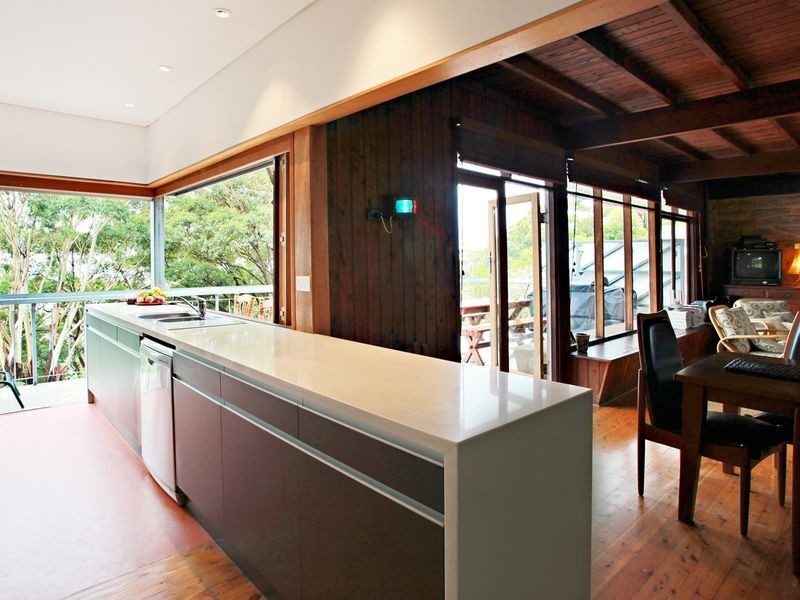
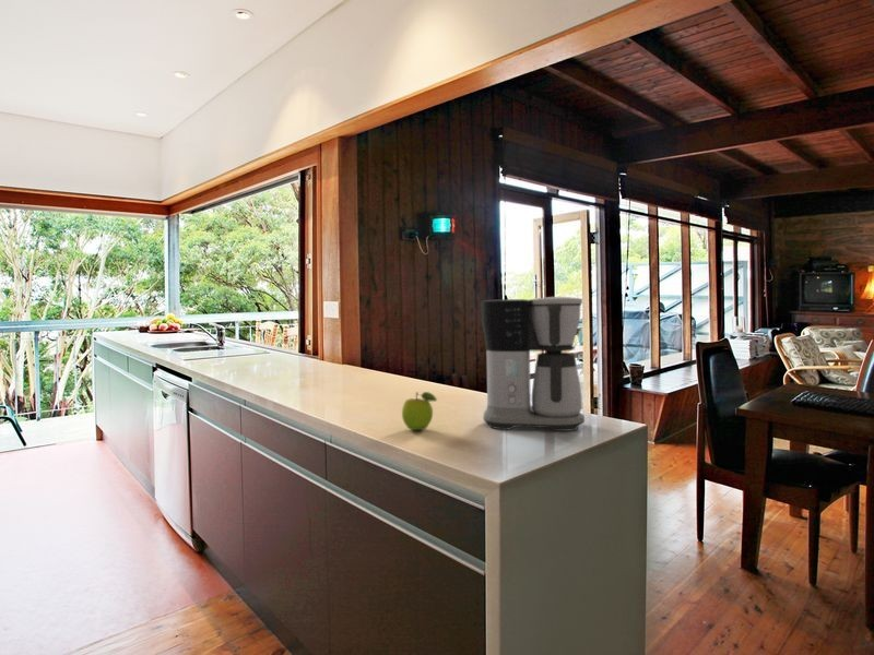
+ coffee maker (529, 361)
+ fruit (420, 410)
